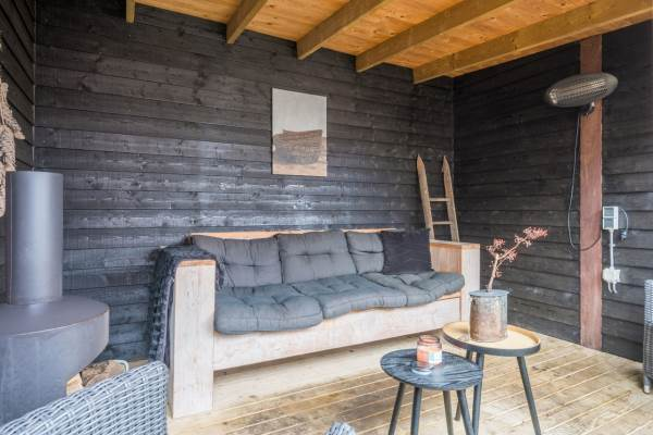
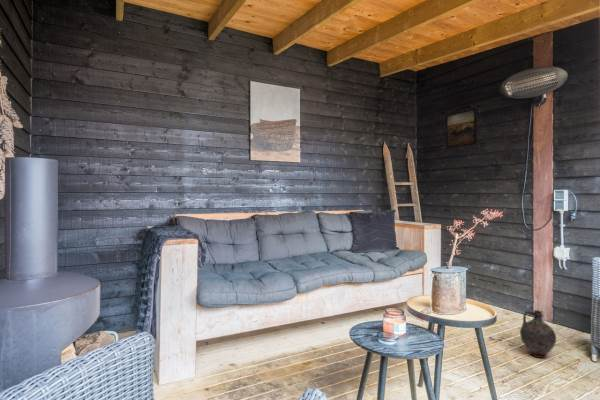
+ ceramic jug (537, 333)
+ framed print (460, 129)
